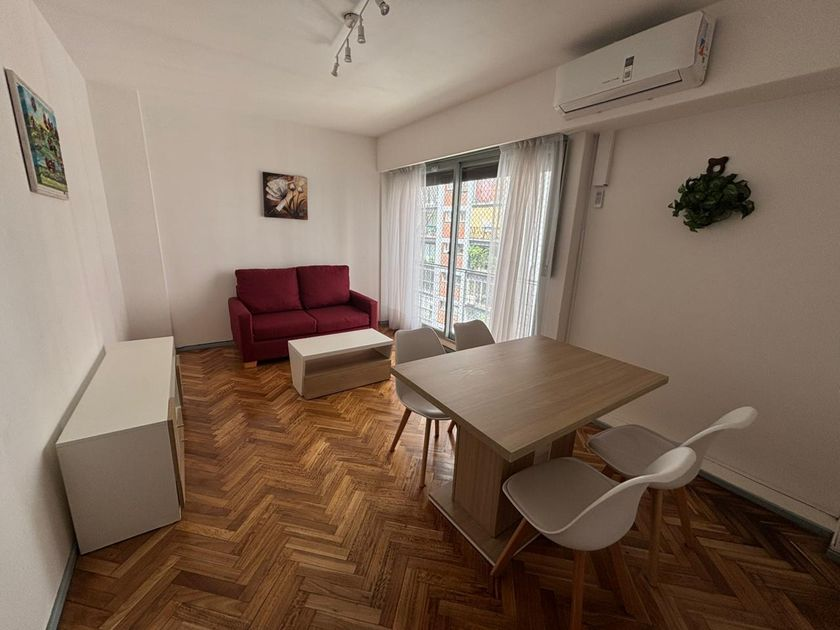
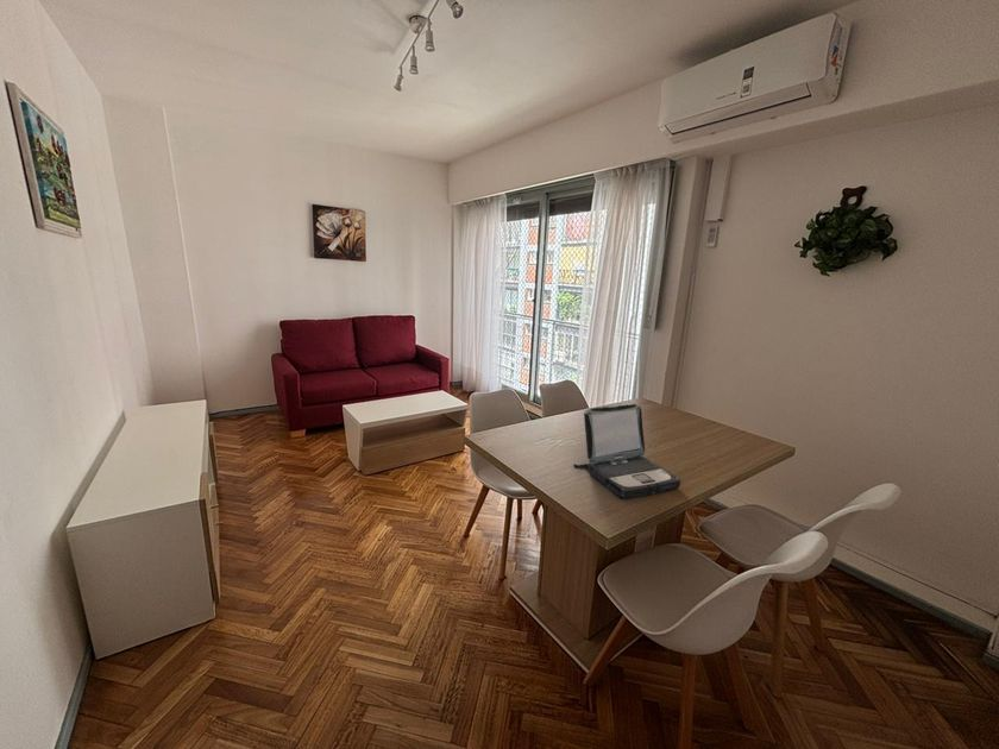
+ laptop (628, 446)
